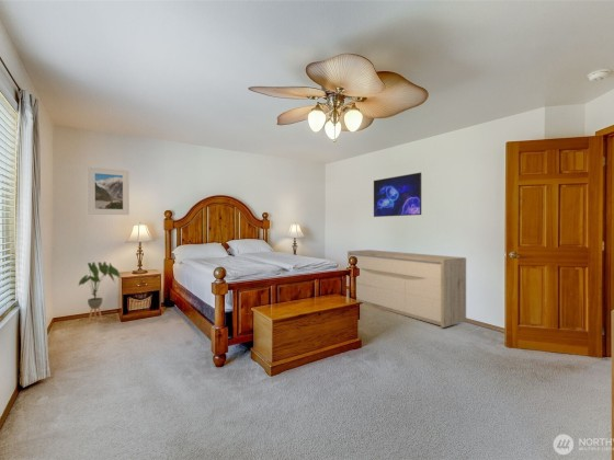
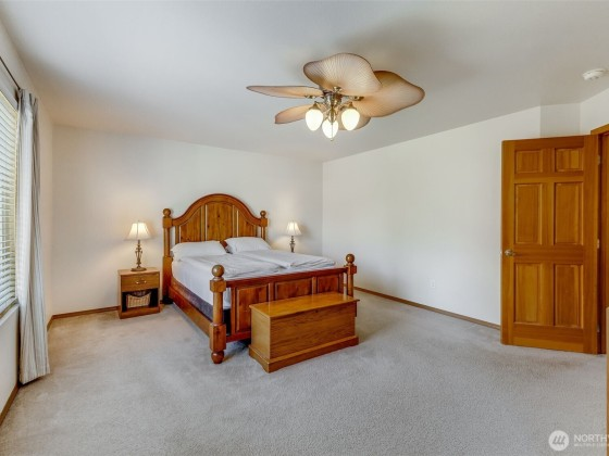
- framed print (395, 196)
- house plant (98, 290)
- dresser (399, 281)
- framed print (109, 192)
